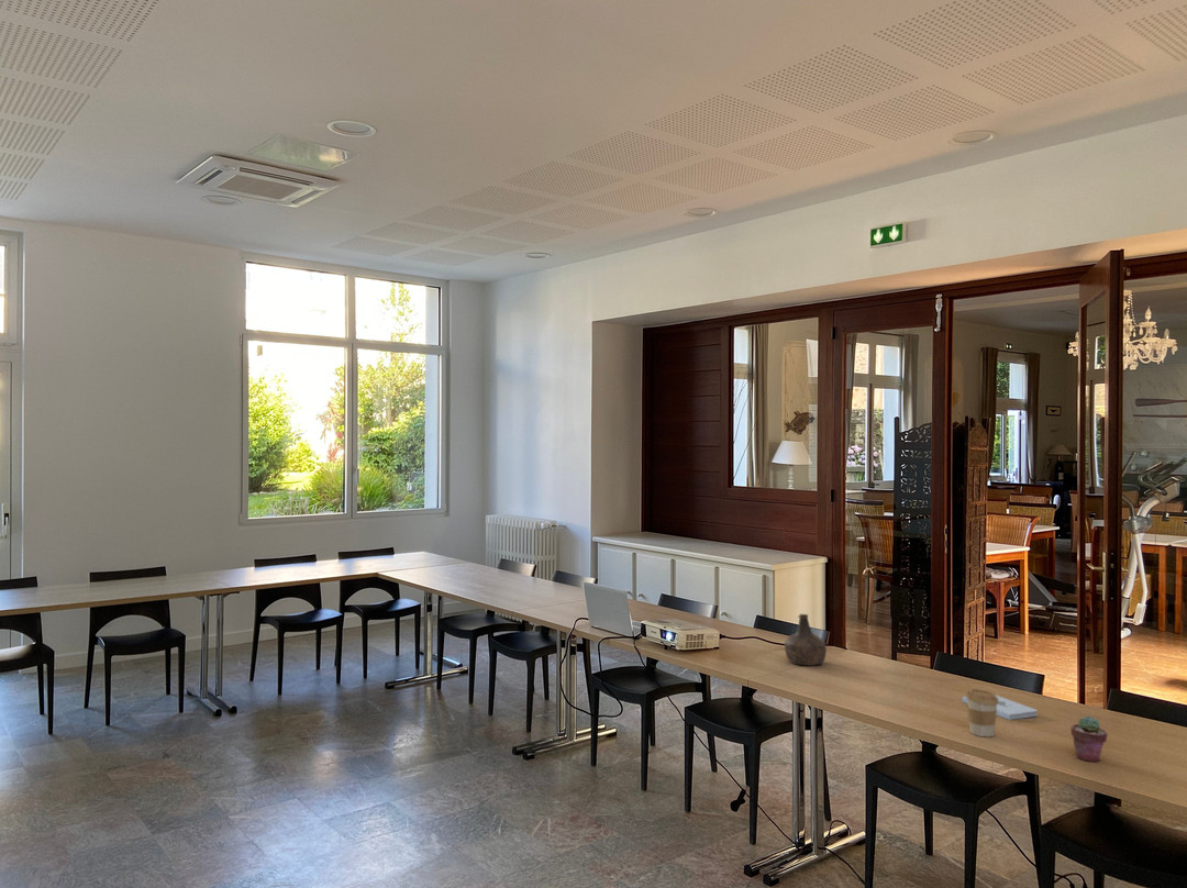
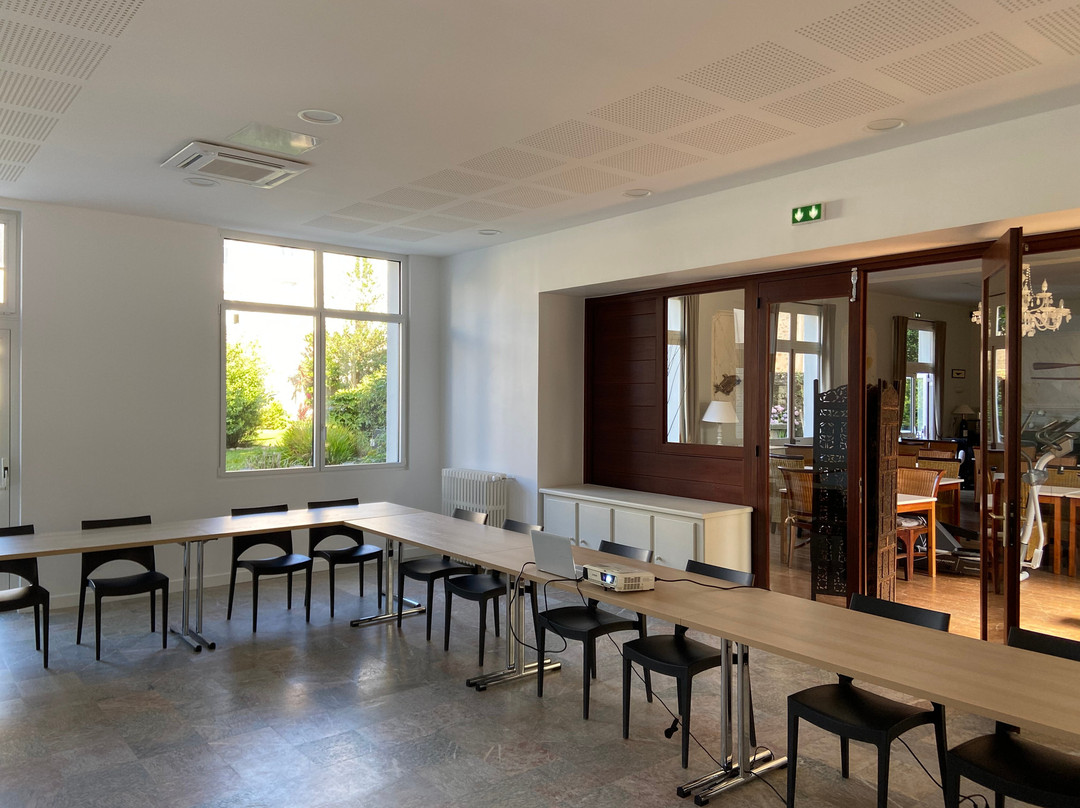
- potted succulent (1088, 736)
- bottle (805, 637)
- coffee cup (981, 711)
- notepad (999, 706)
